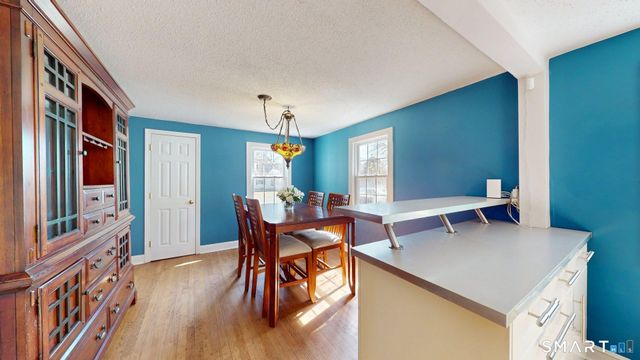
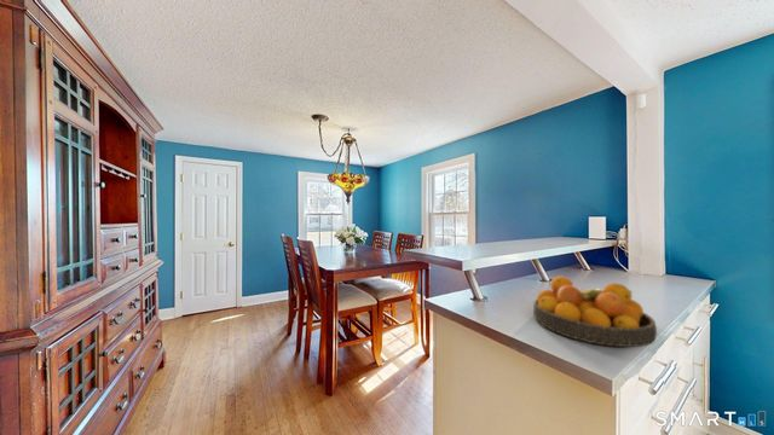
+ fruit bowl (588, 302)
